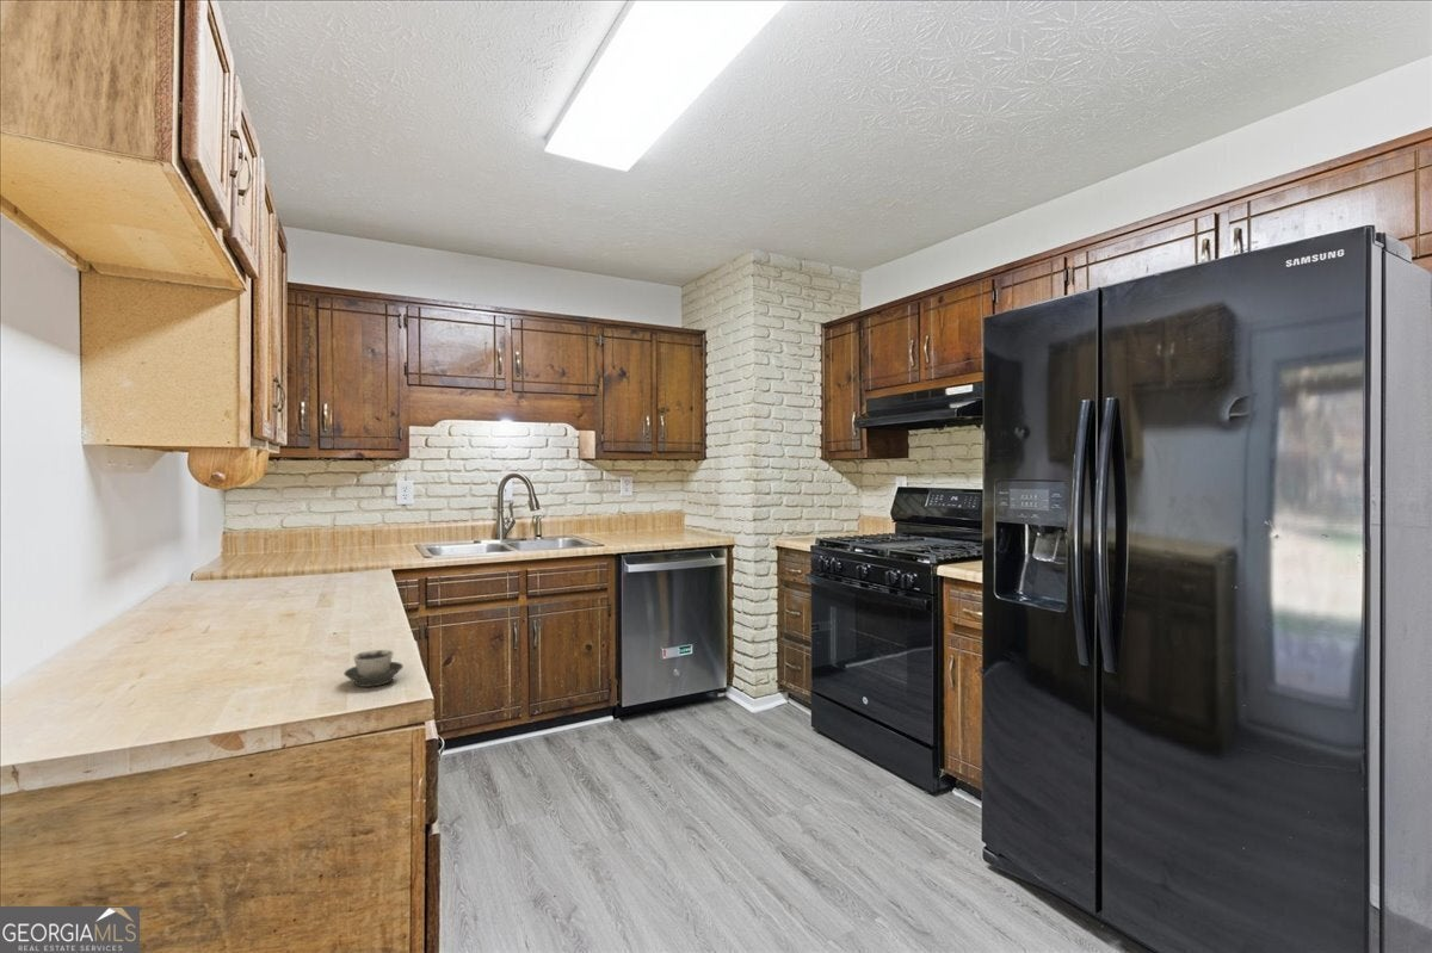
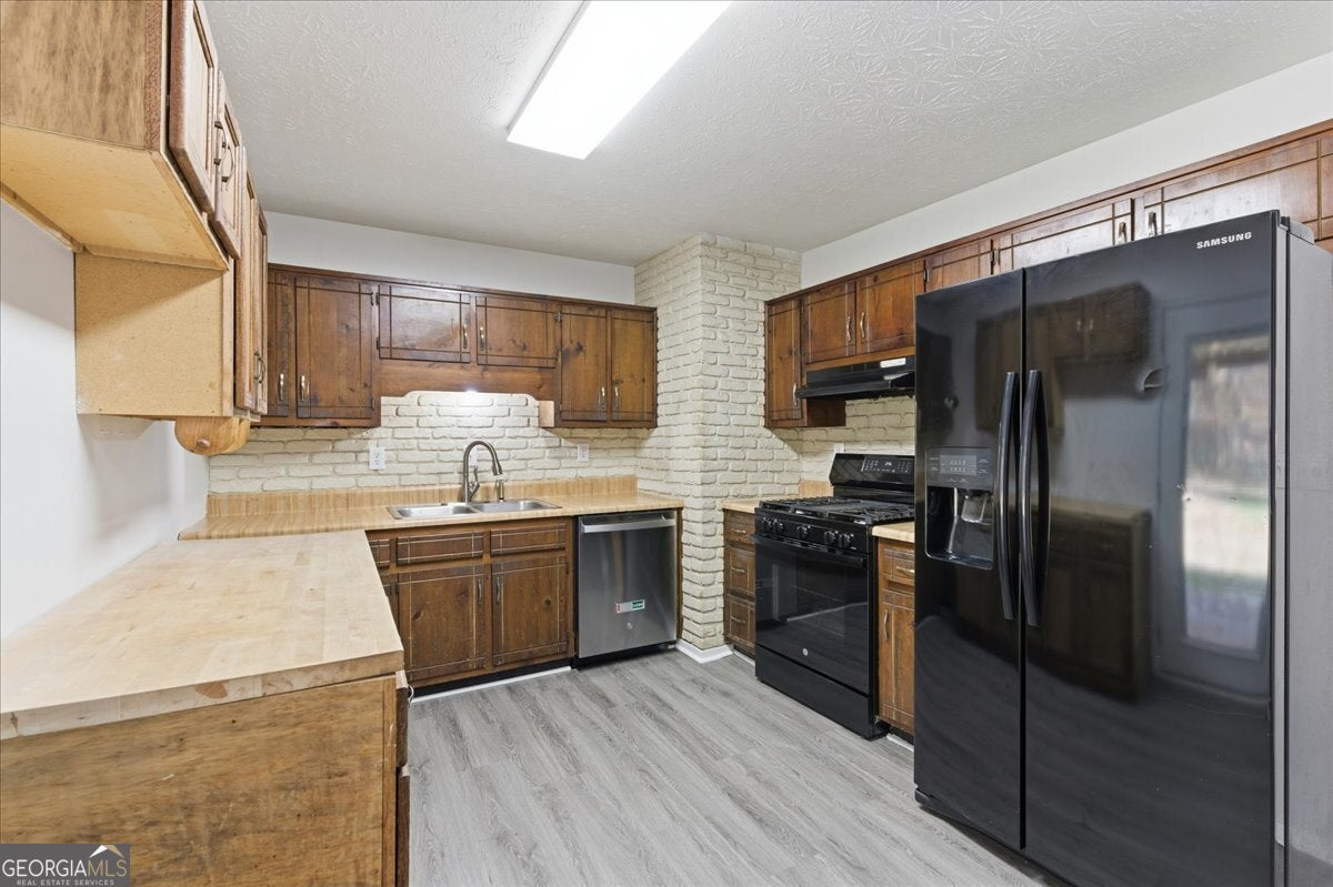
- cup (374, 668)
